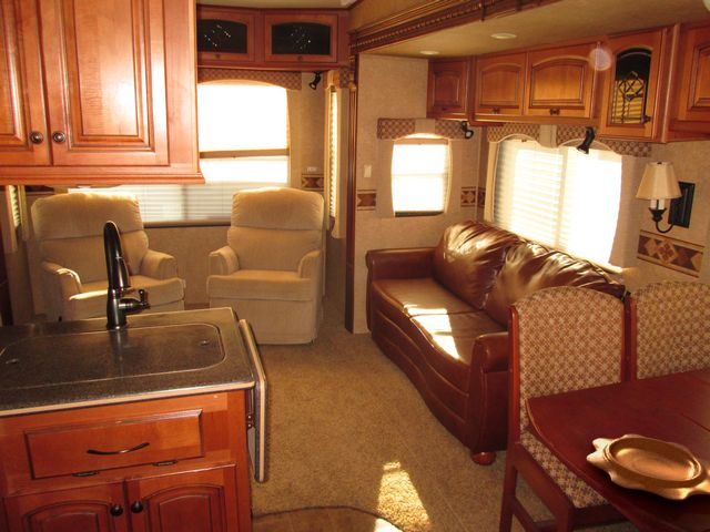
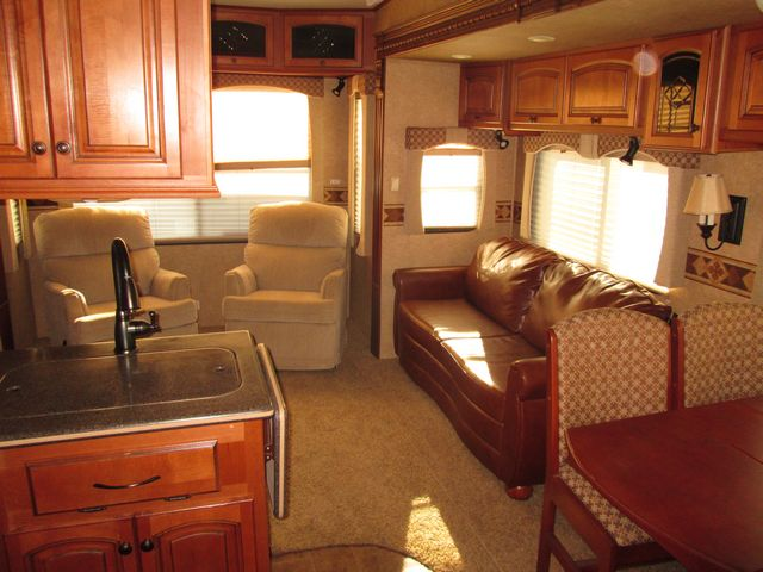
- decorative bowl (653, 463)
